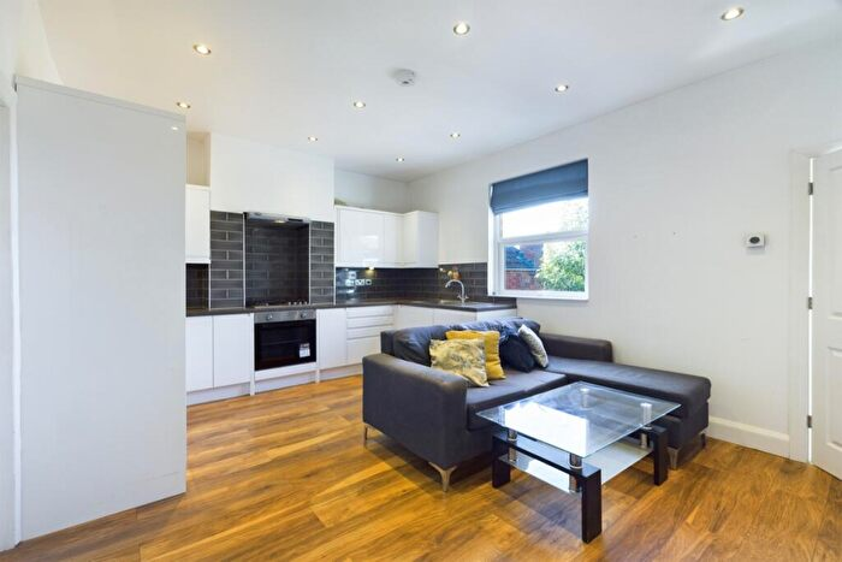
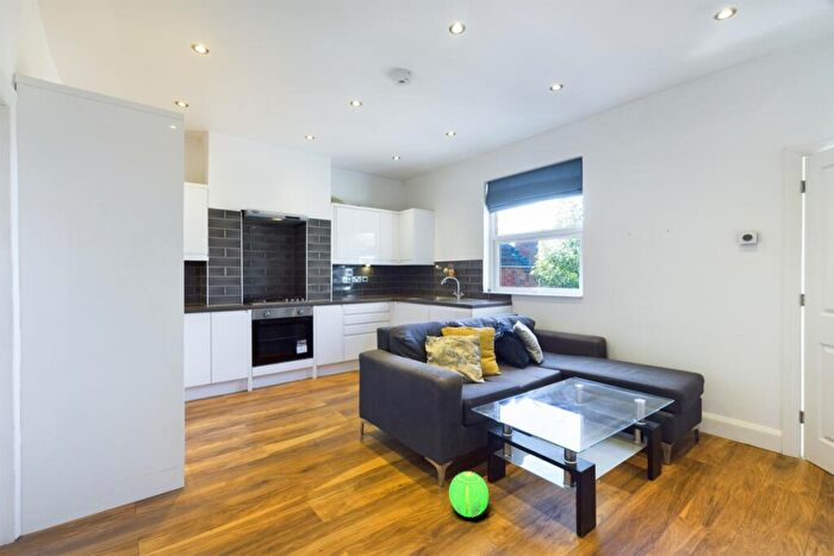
+ ball (468, 493)
